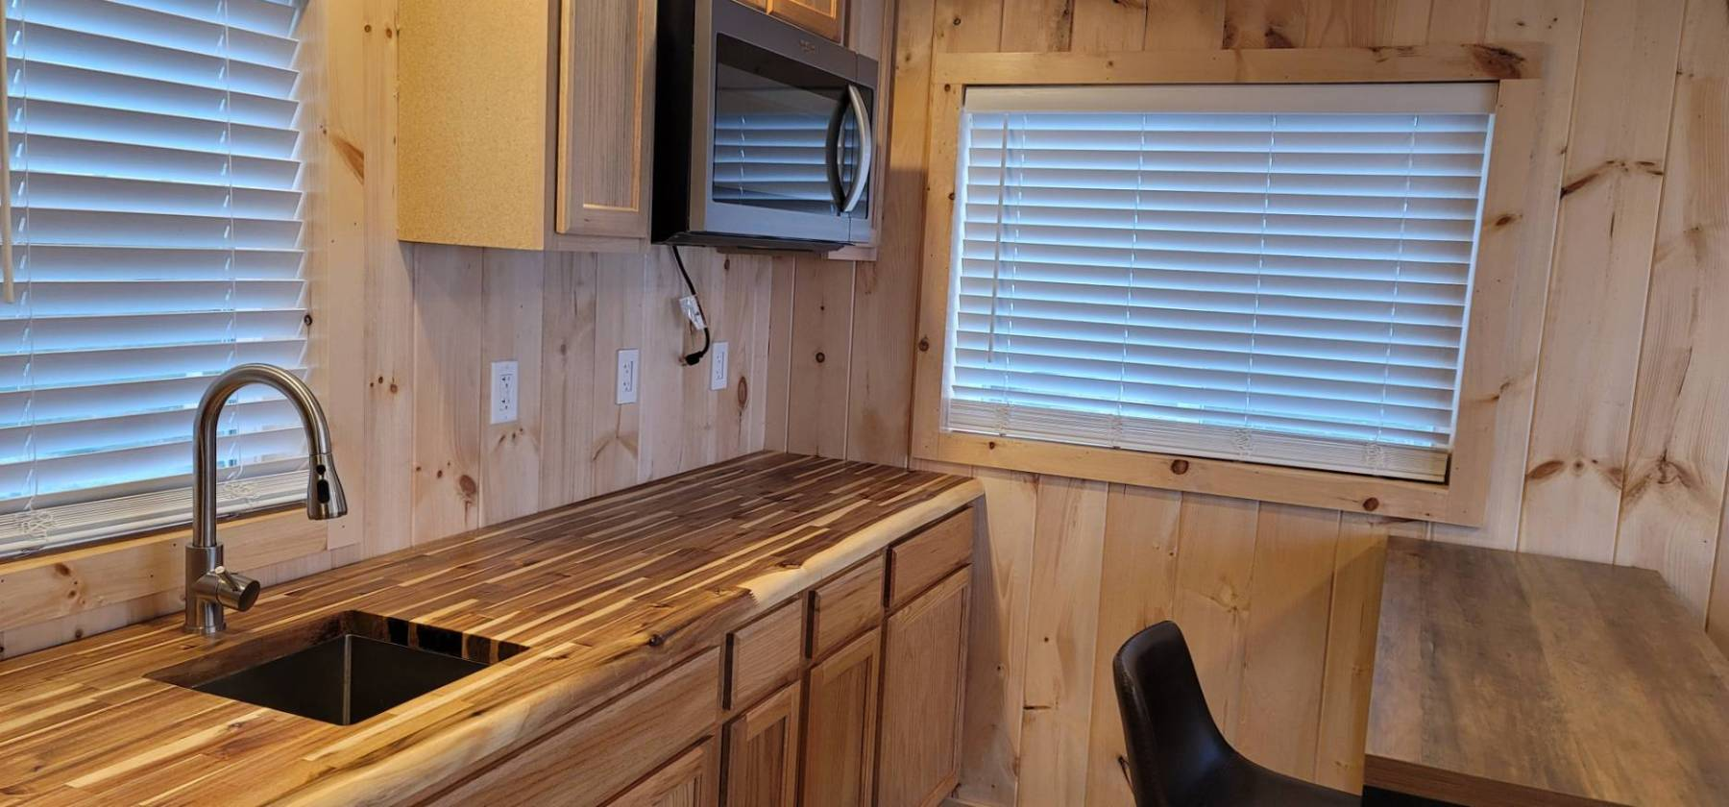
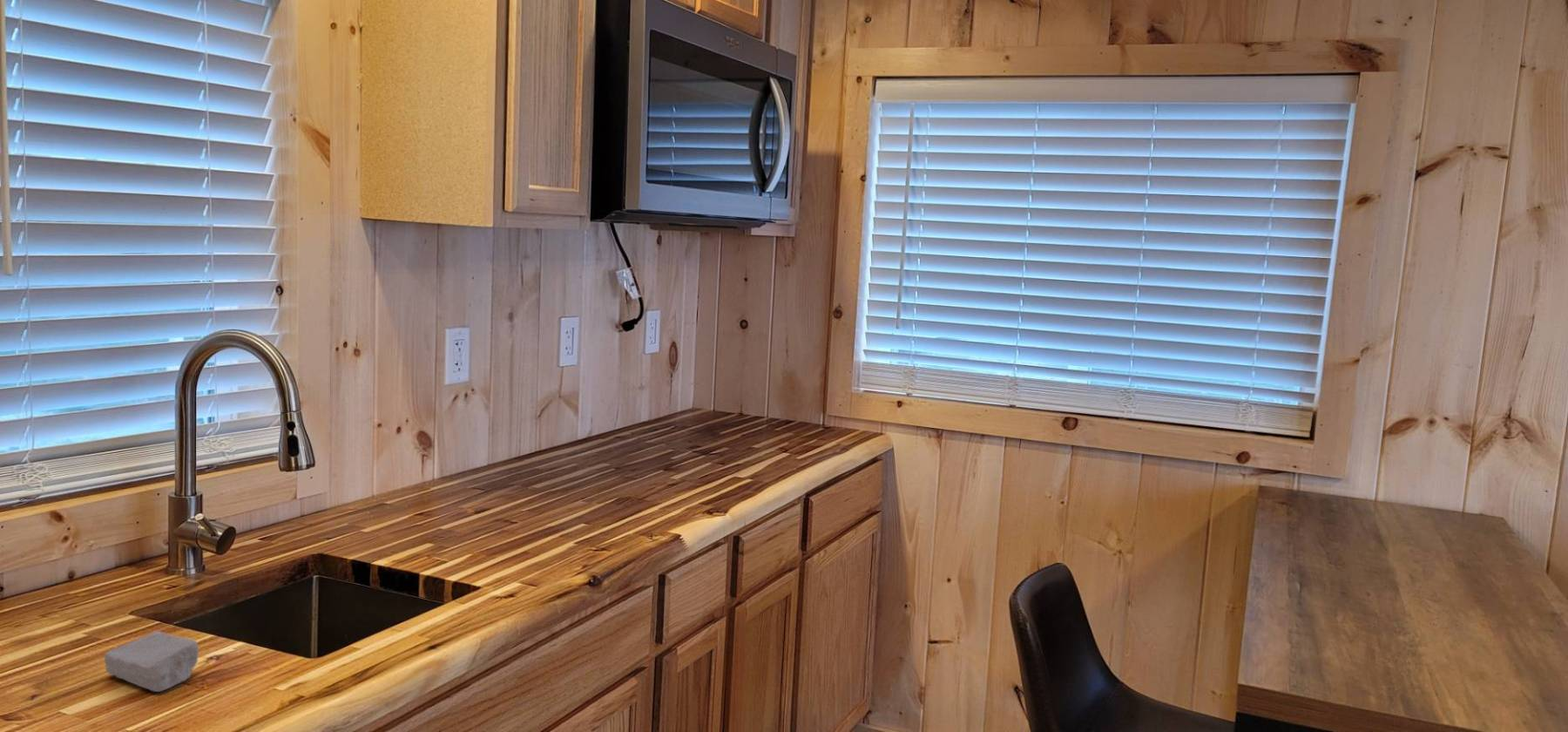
+ soap bar (152, 657)
